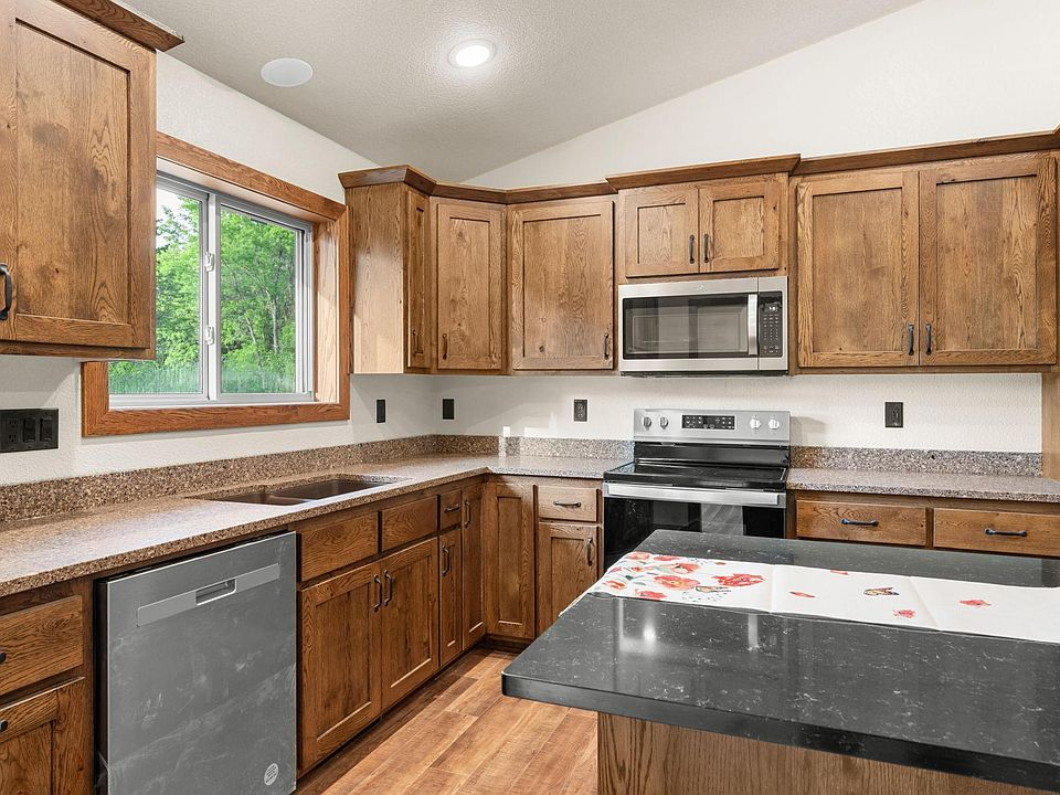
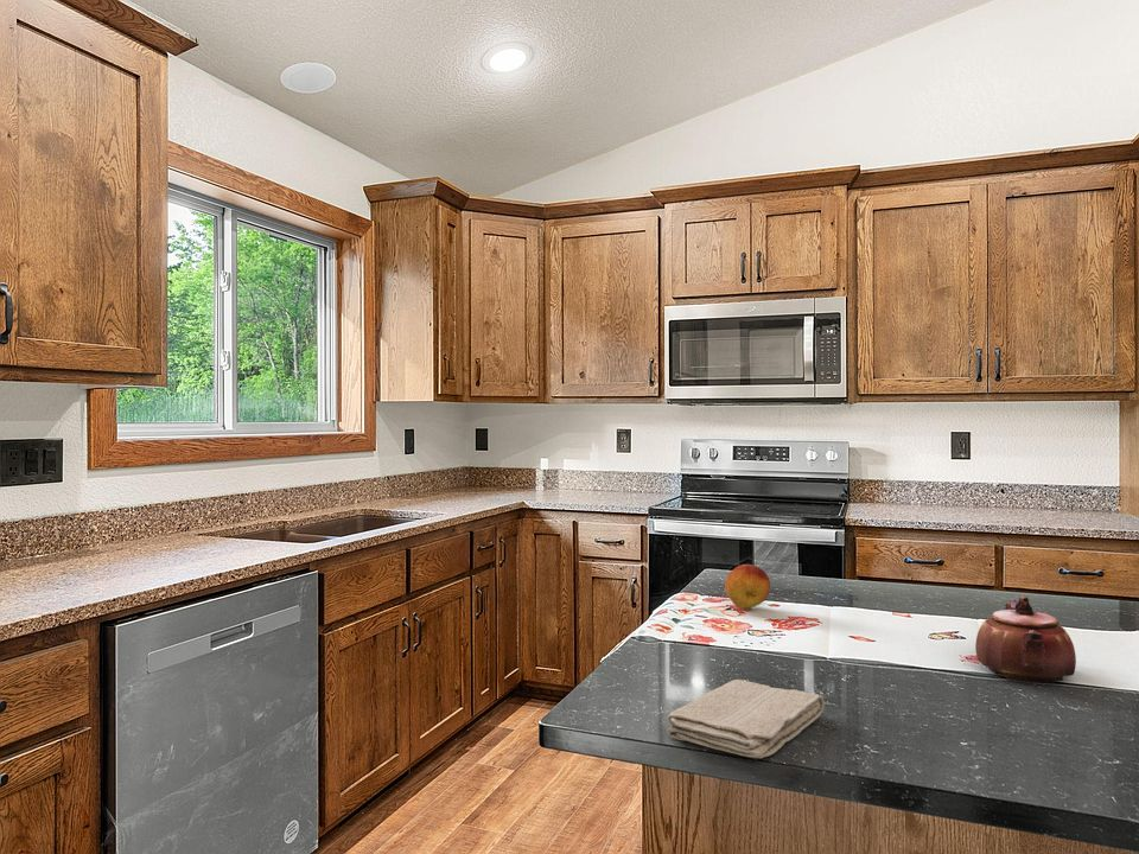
+ teapot (1024, 632)
+ fruit (746, 586)
+ washcloth (746, 712)
